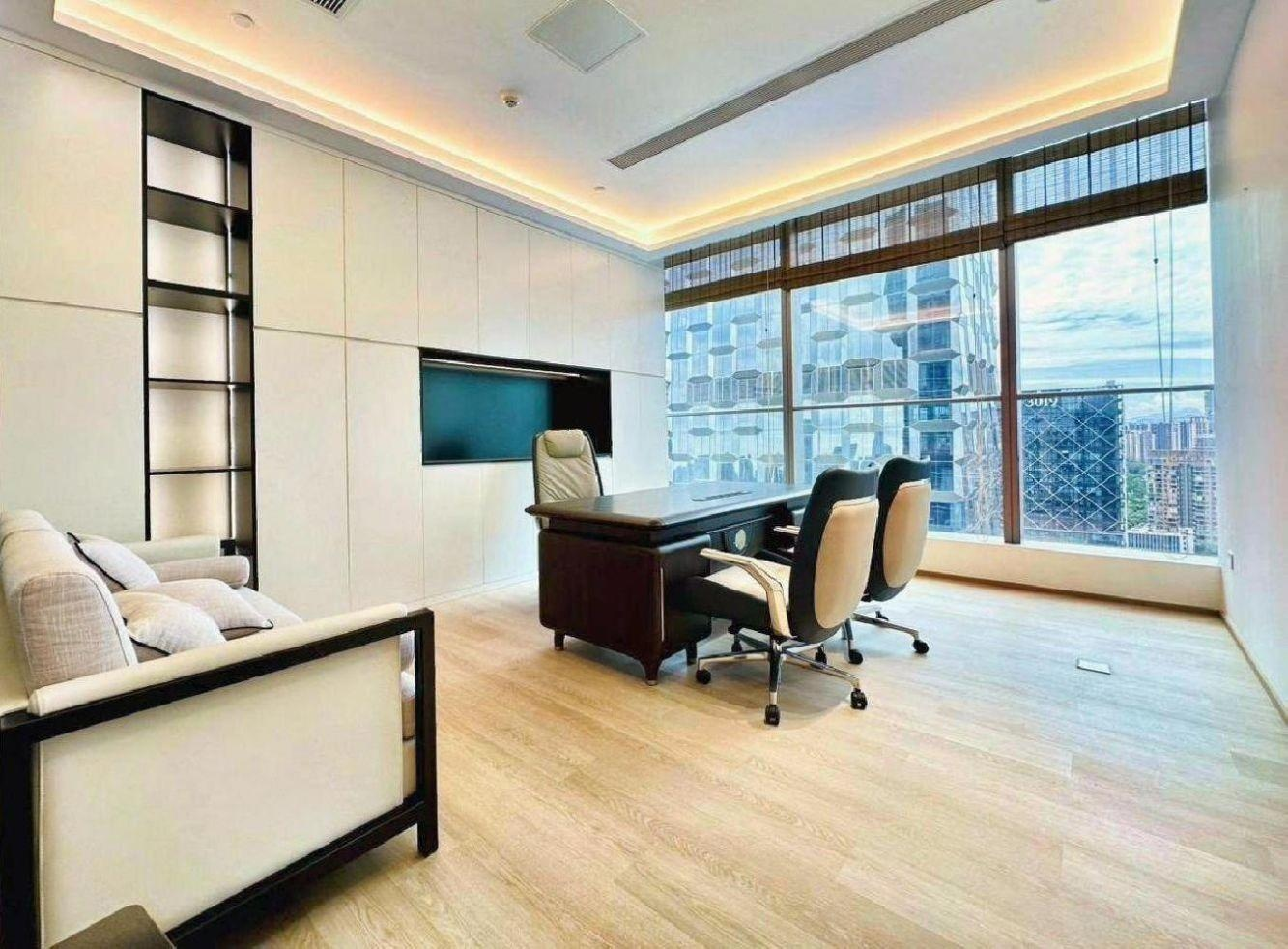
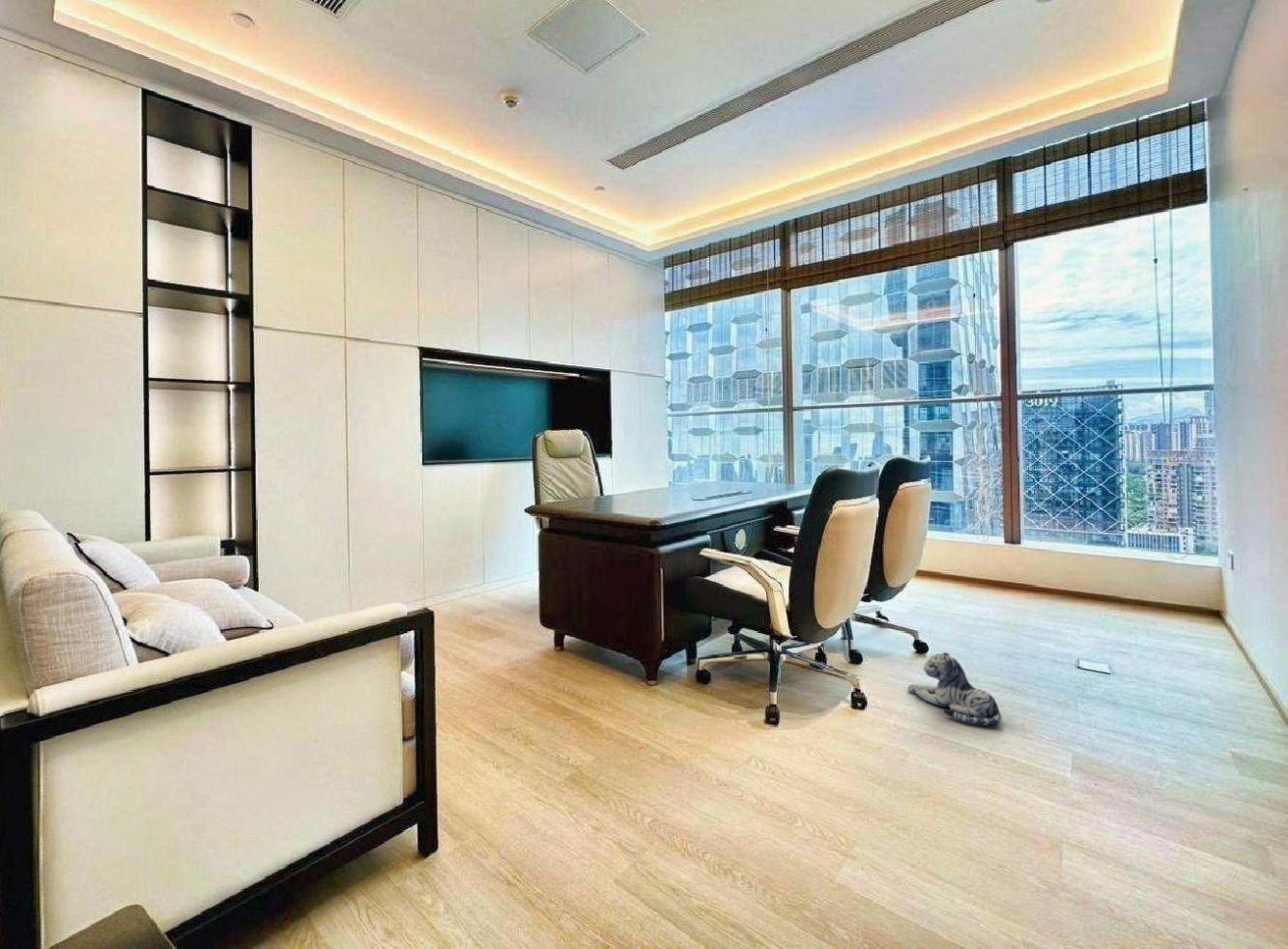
+ plush toy (949, 681)
